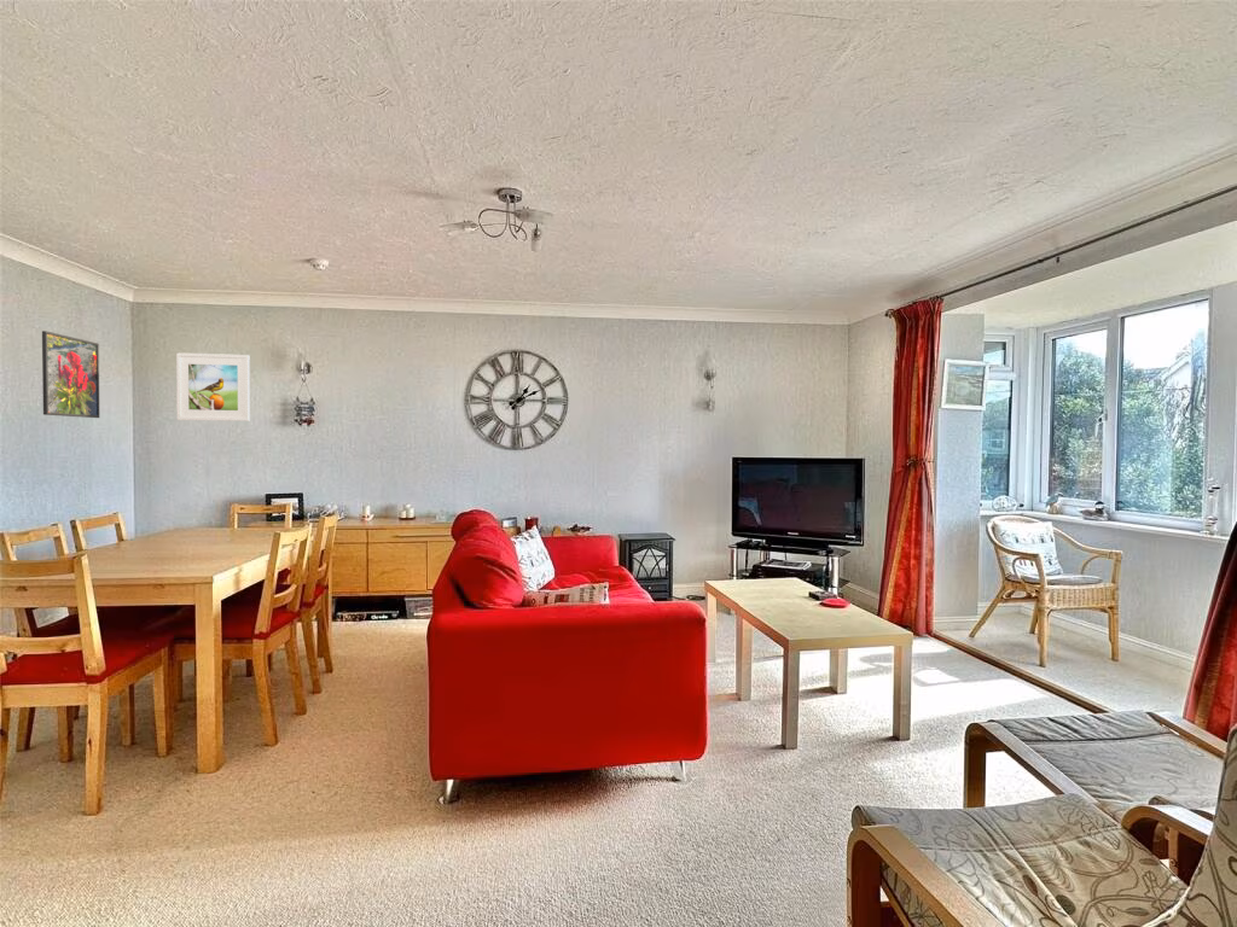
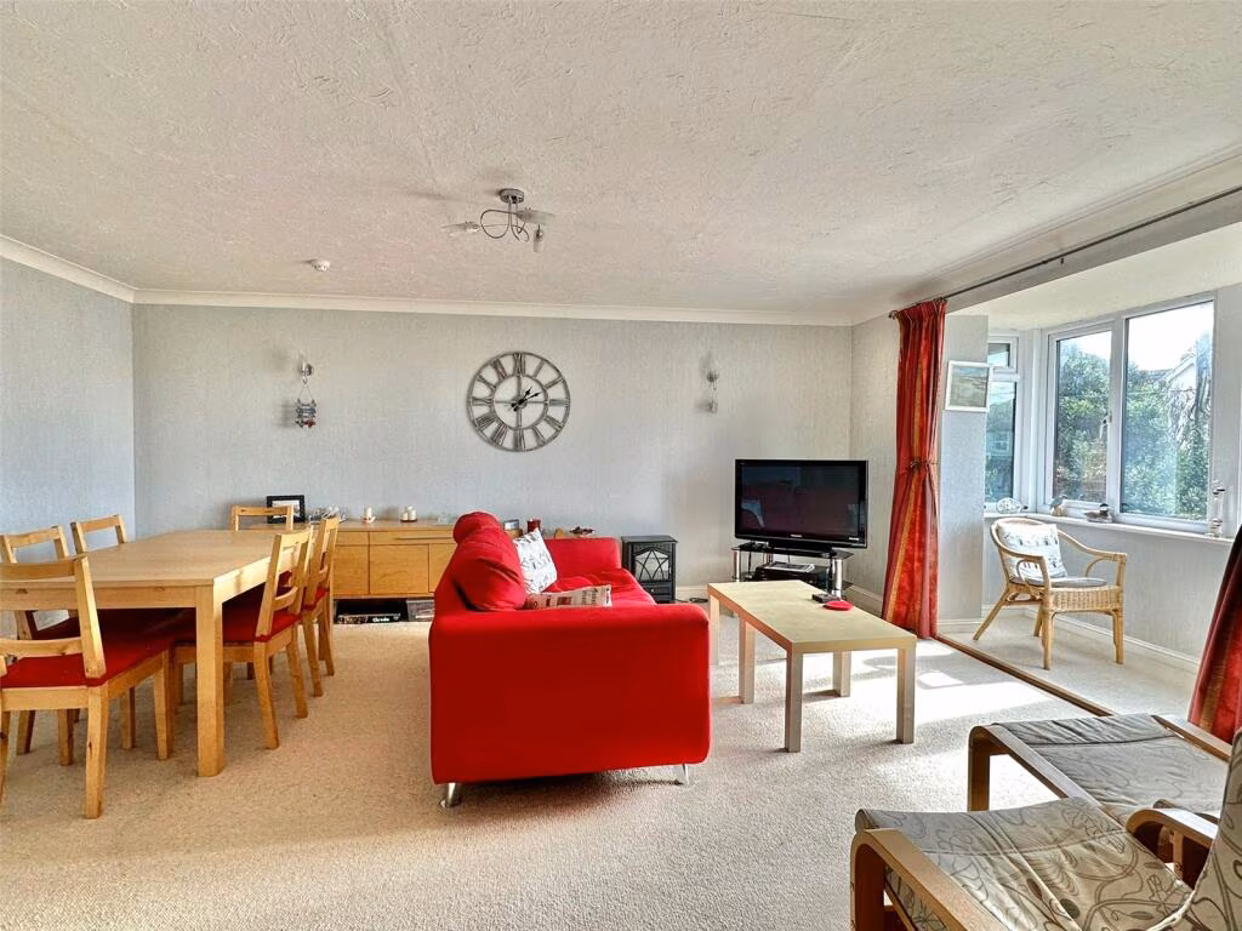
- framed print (213, 386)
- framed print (72, 377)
